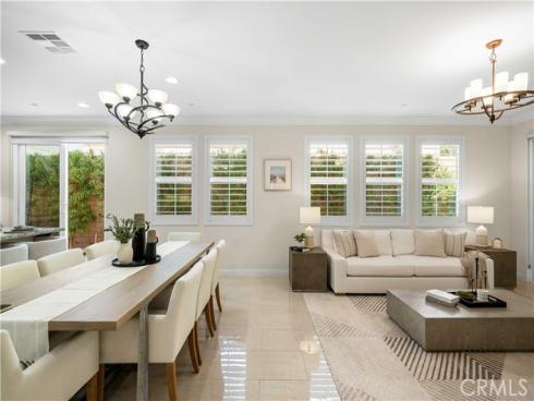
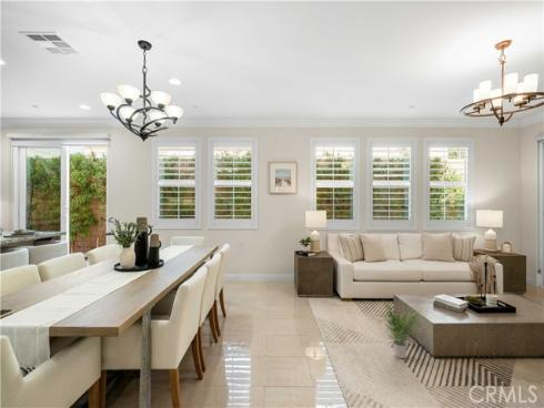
+ potted plant (399, 329)
